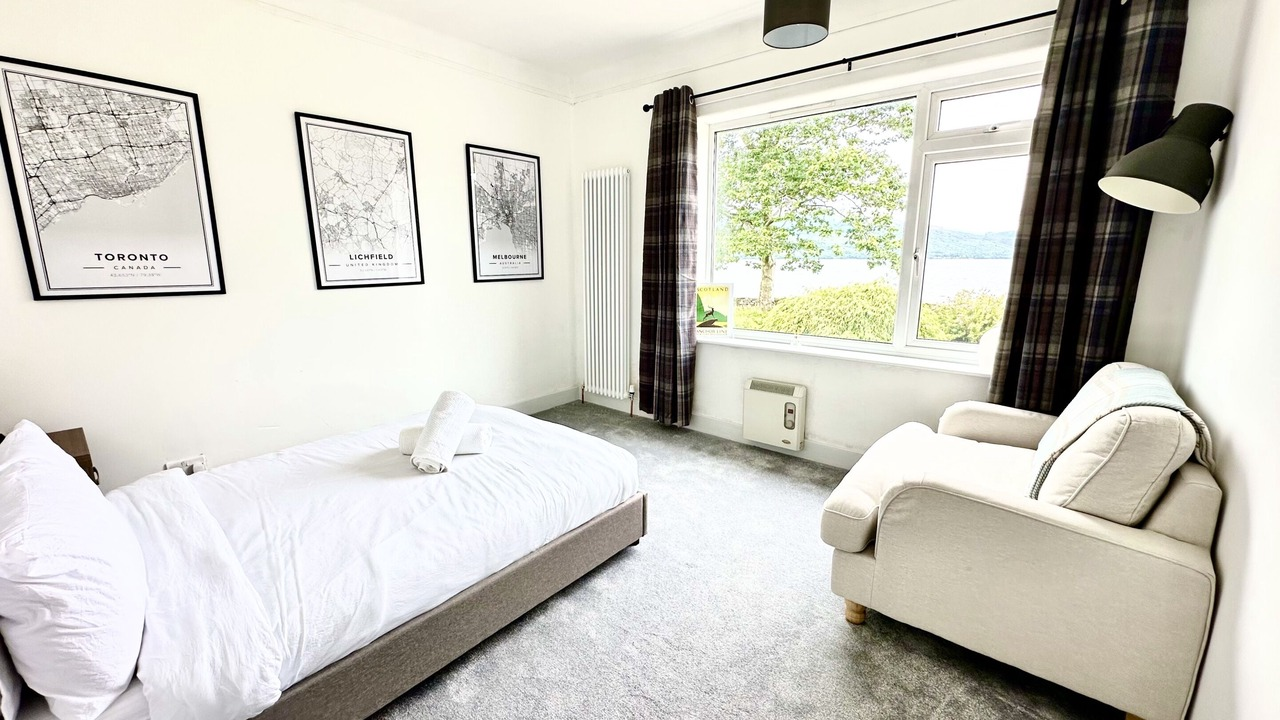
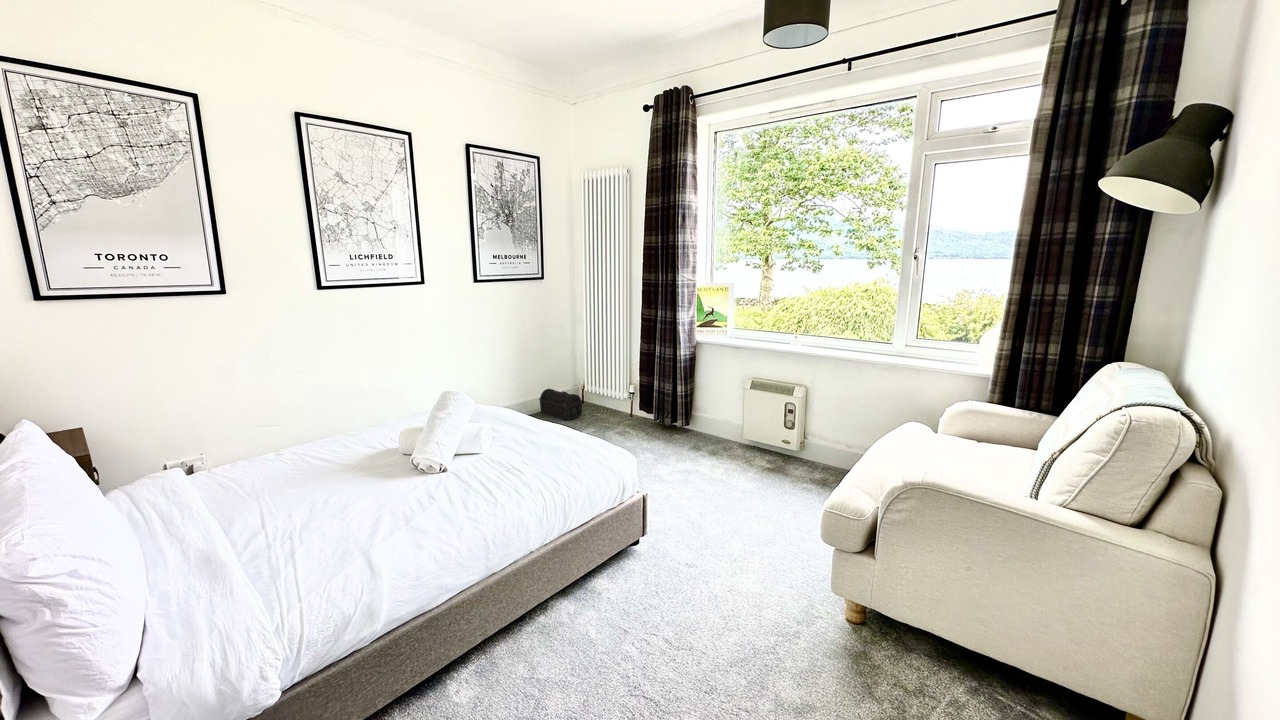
+ treasure chest (561, 403)
